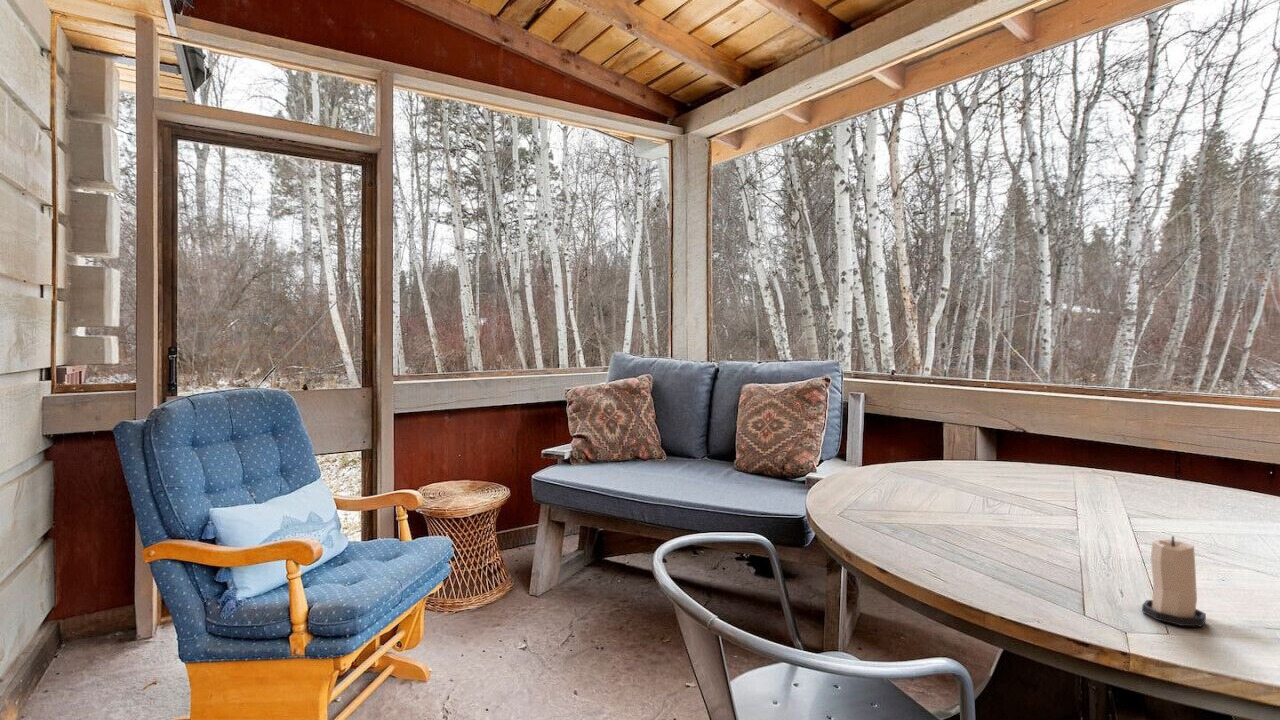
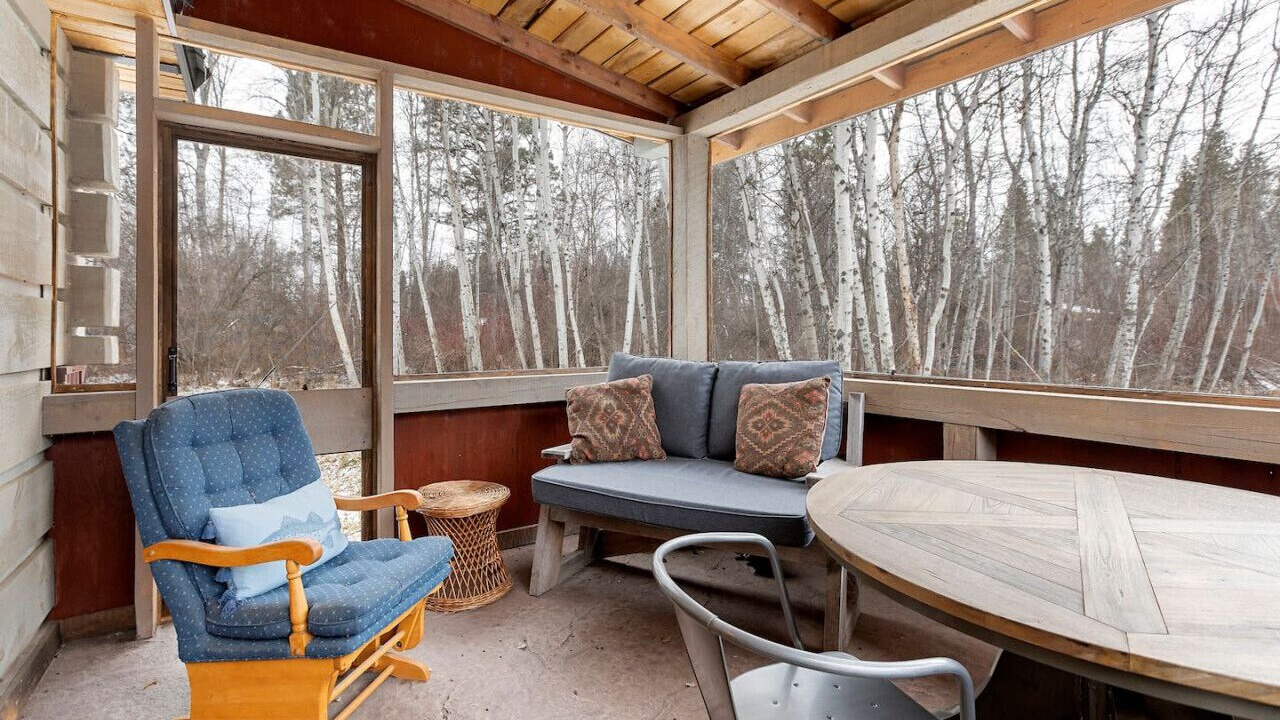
- candle (1173, 575)
